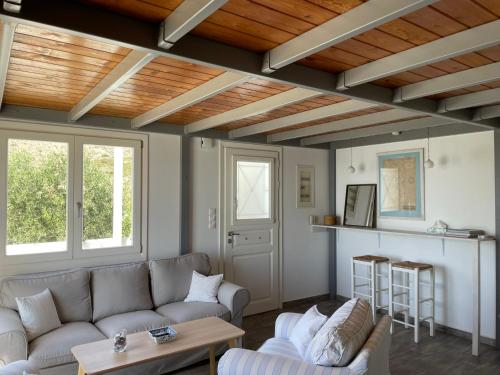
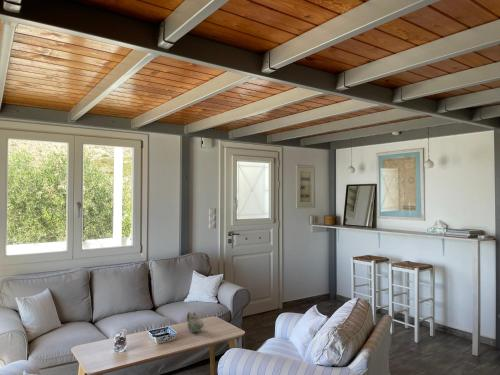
+ teapot (194, 321)
